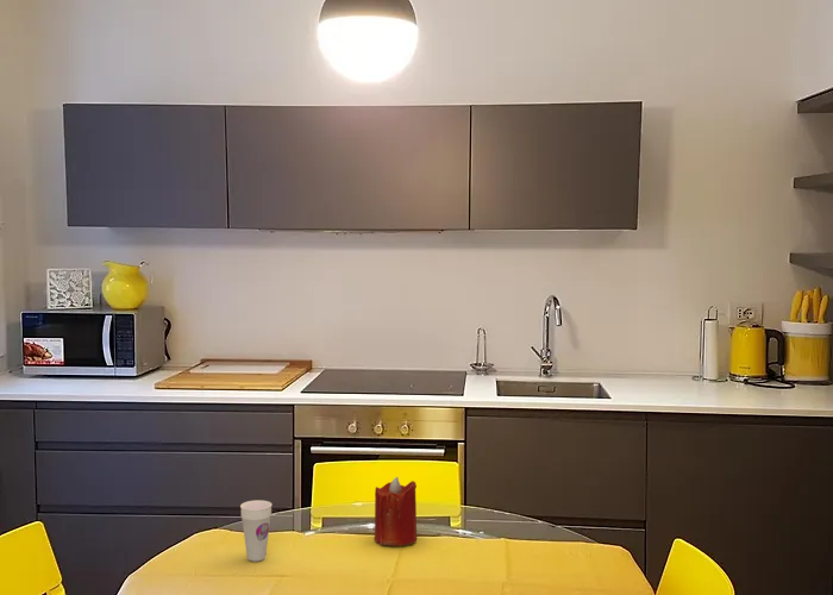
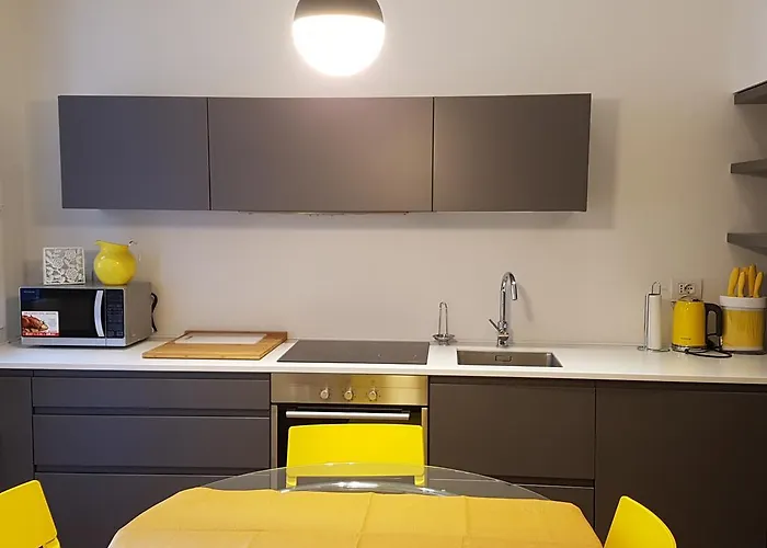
- candle (395, 508)
- cup (256, 531)
